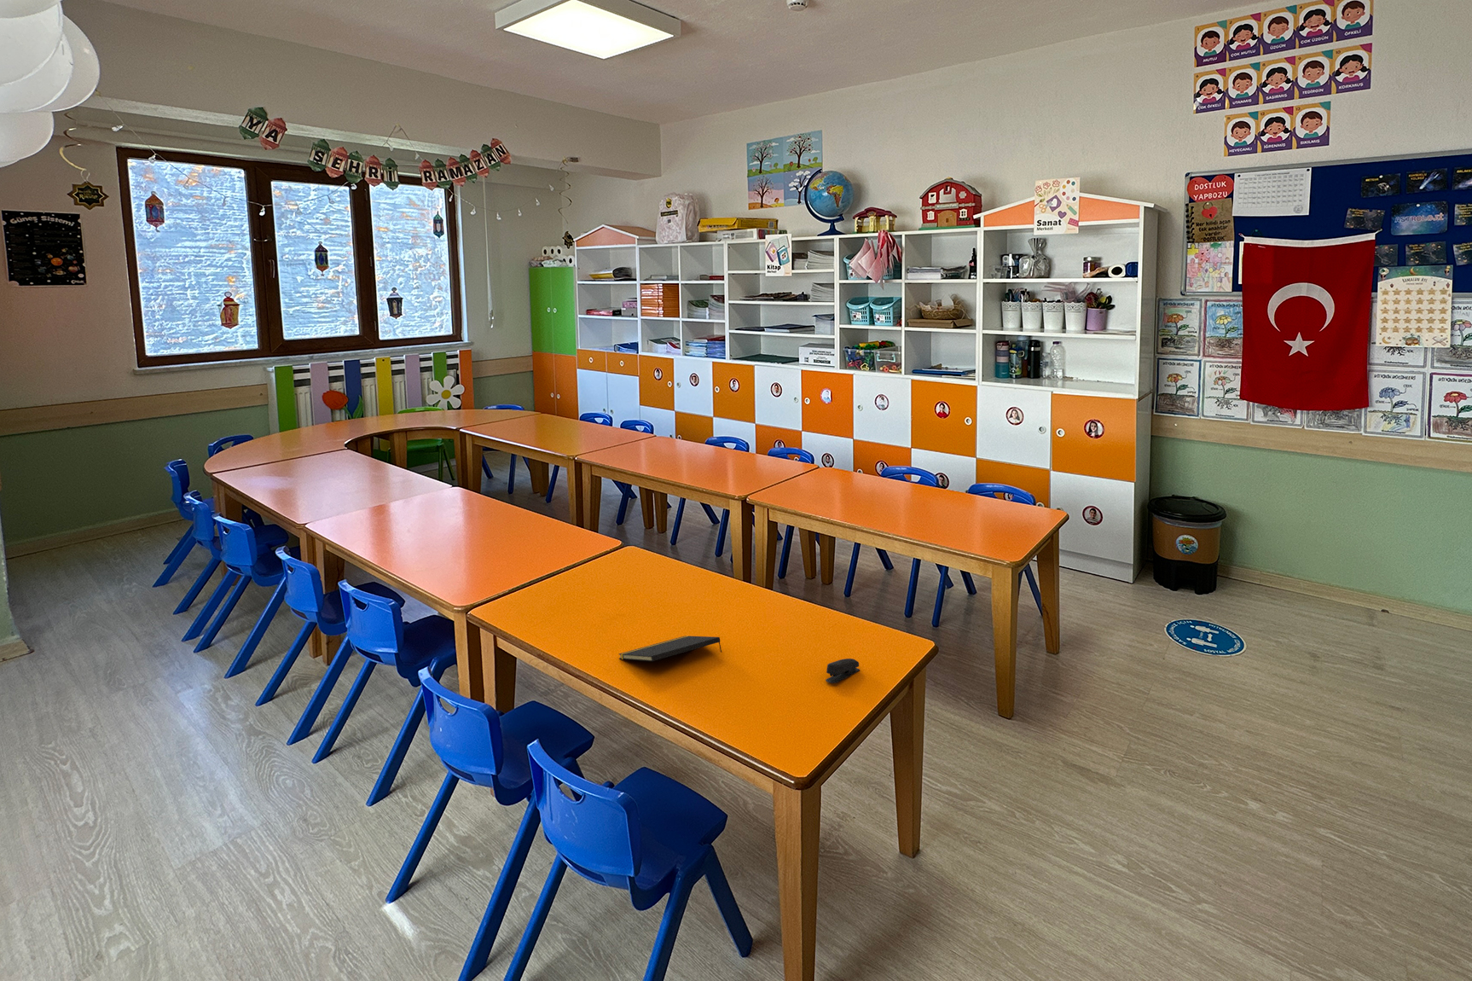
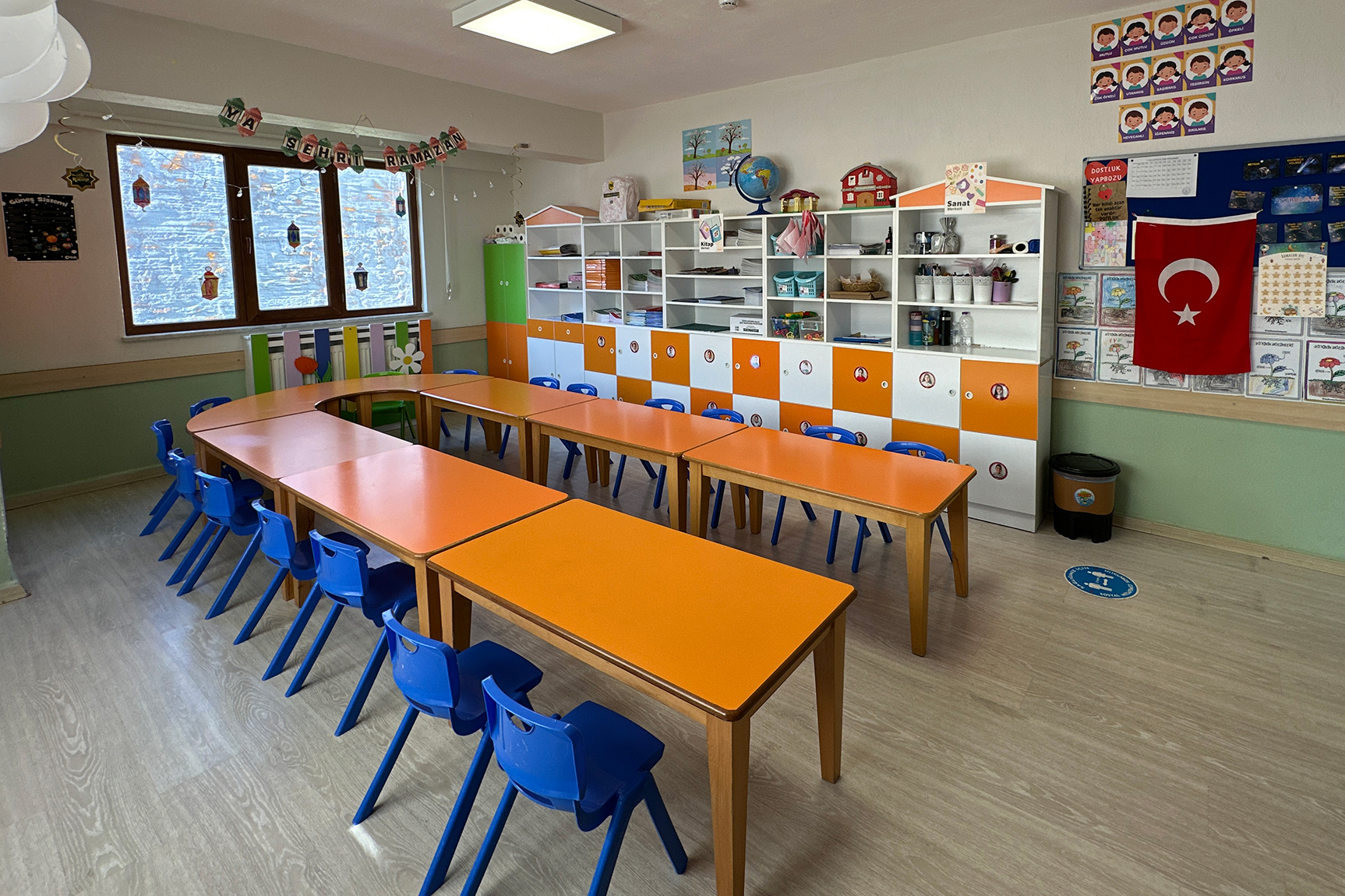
- stapler (843, 667)
- notepad (670, 647)
